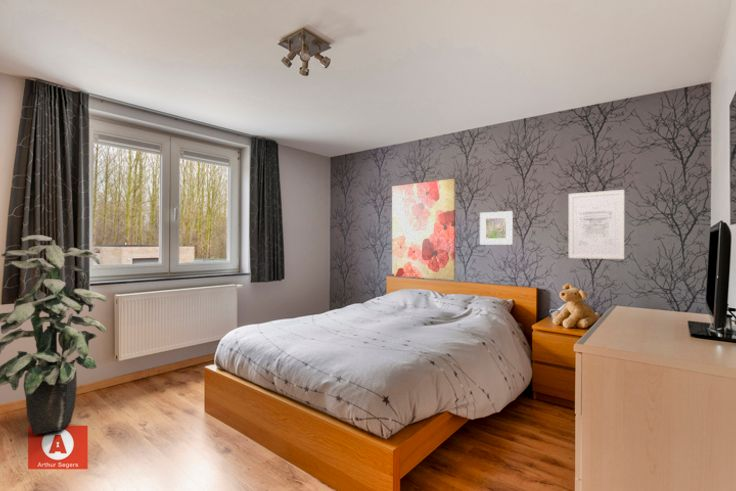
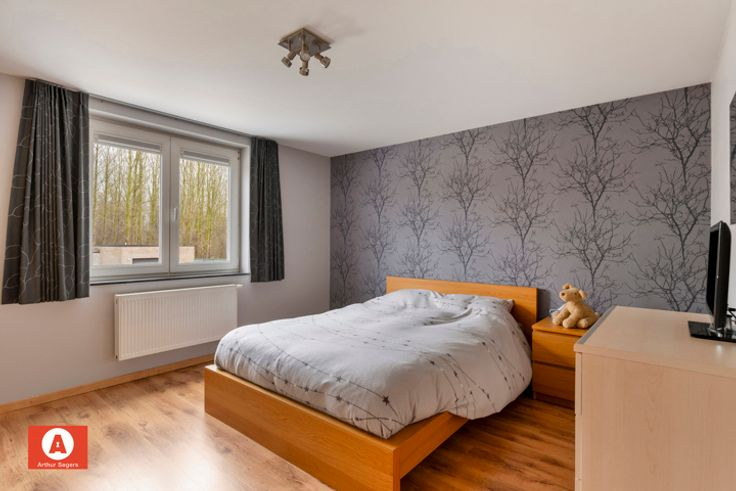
- wall art (421, 230)
- wall art (595, 225)
- indoor plant (47, 331)
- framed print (495, 228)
